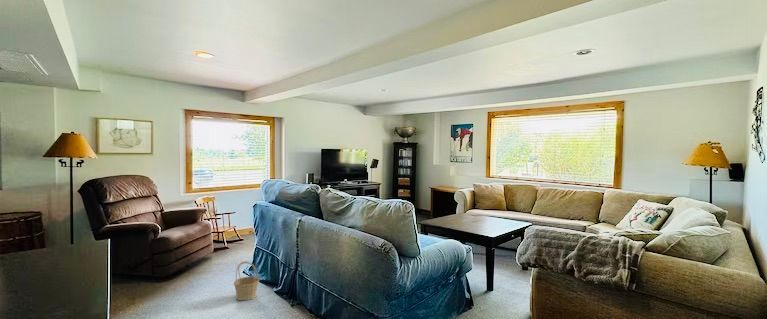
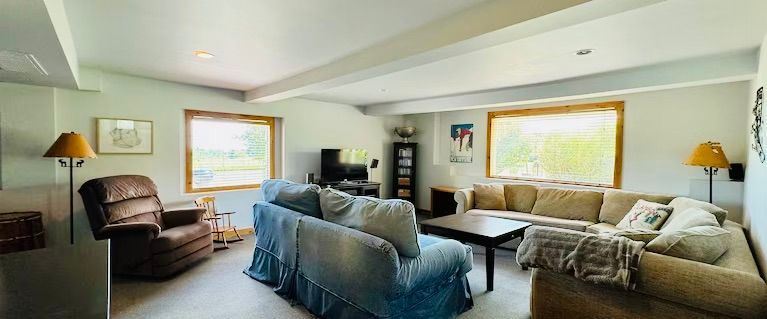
- basket (246, 278)
